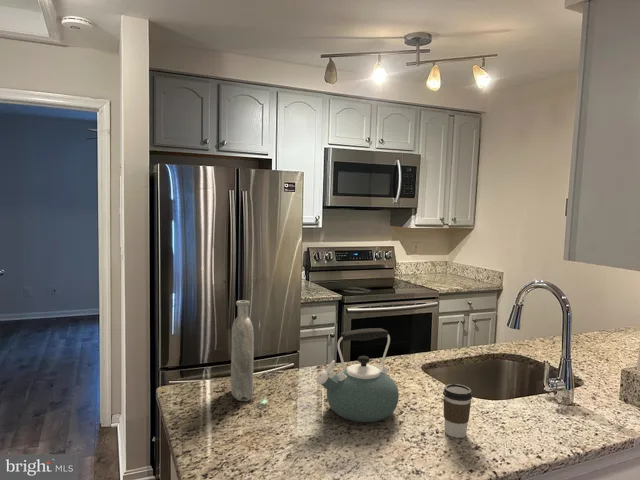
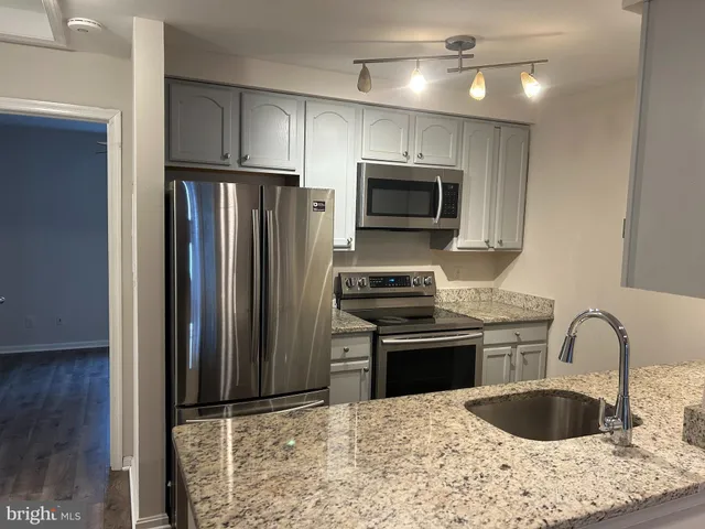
- kettle (356, 371)
- bottle (242, 348)
- coffee cup (456, 410)
